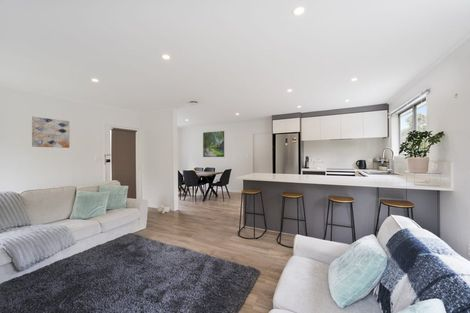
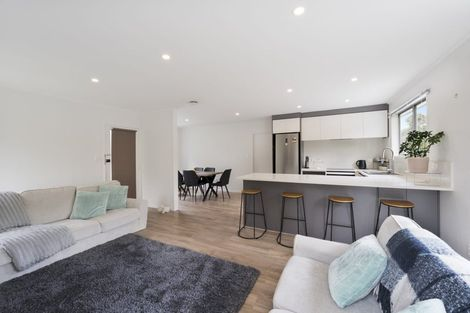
- wall art (51, 133)
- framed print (213, 144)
